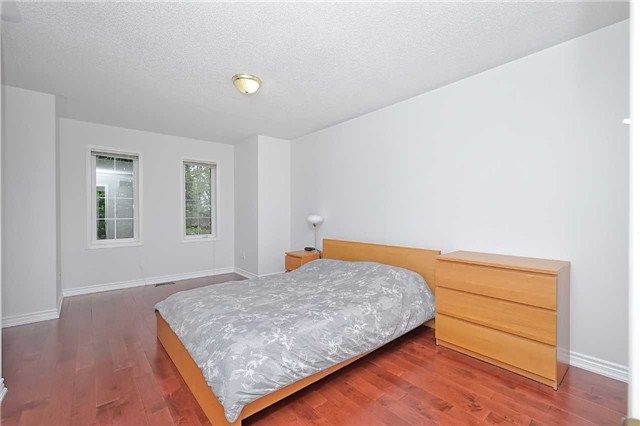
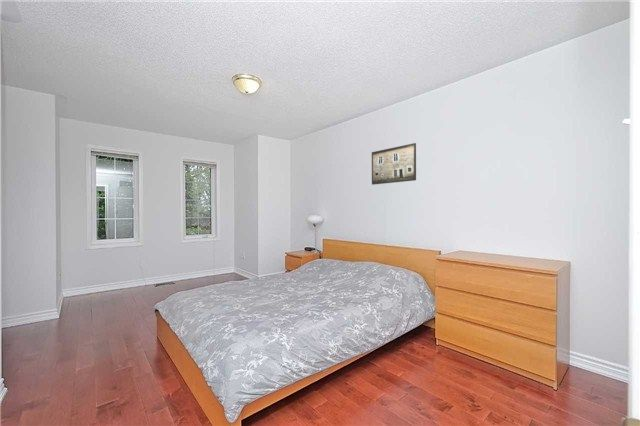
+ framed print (392, 165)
